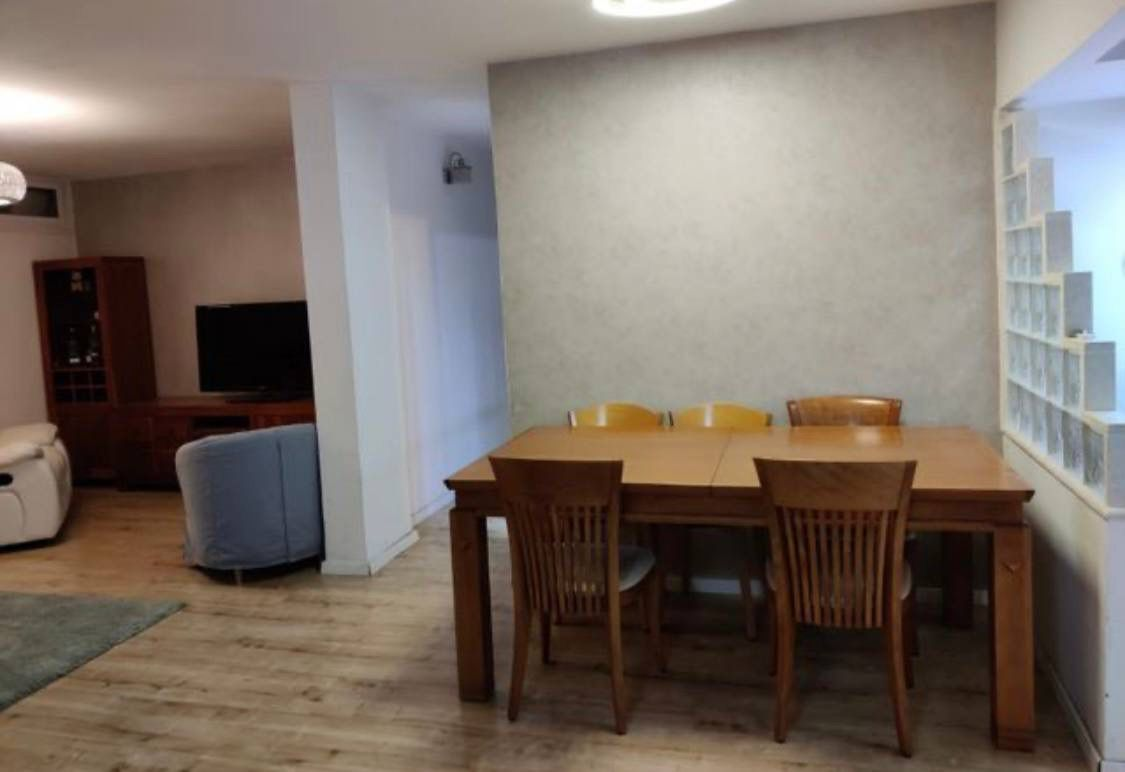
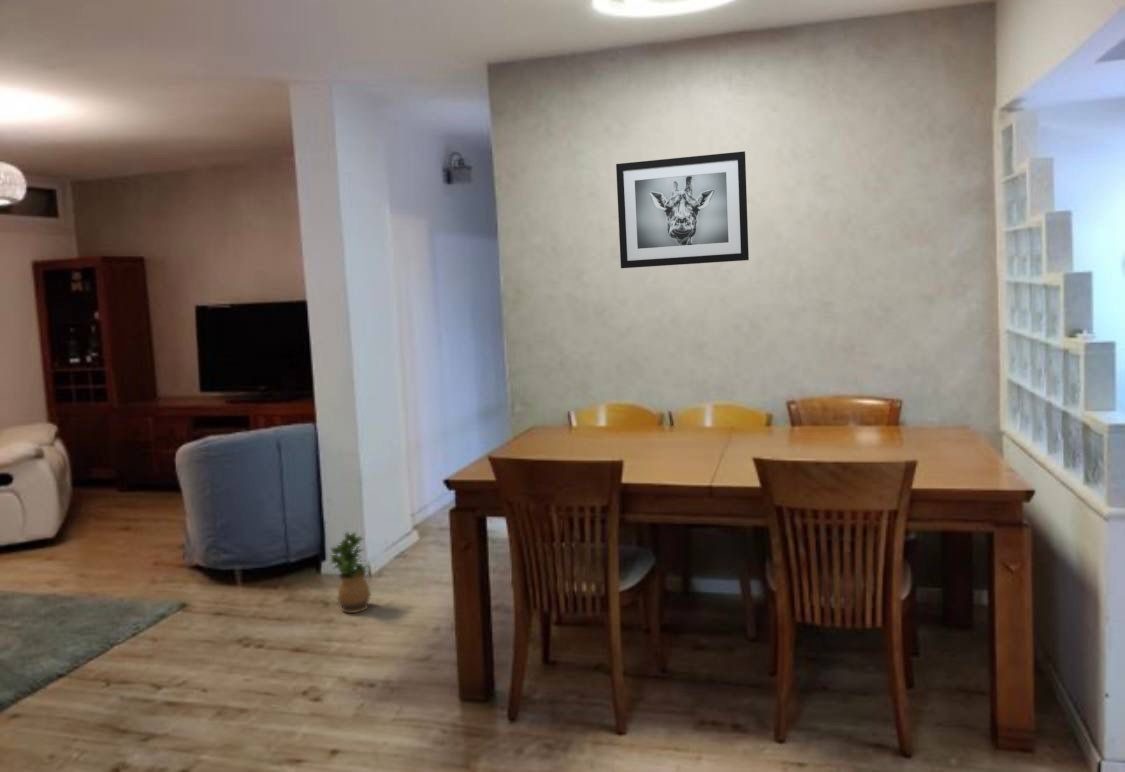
+ potted plant (347, 571)
+ wall art (681, 211)
